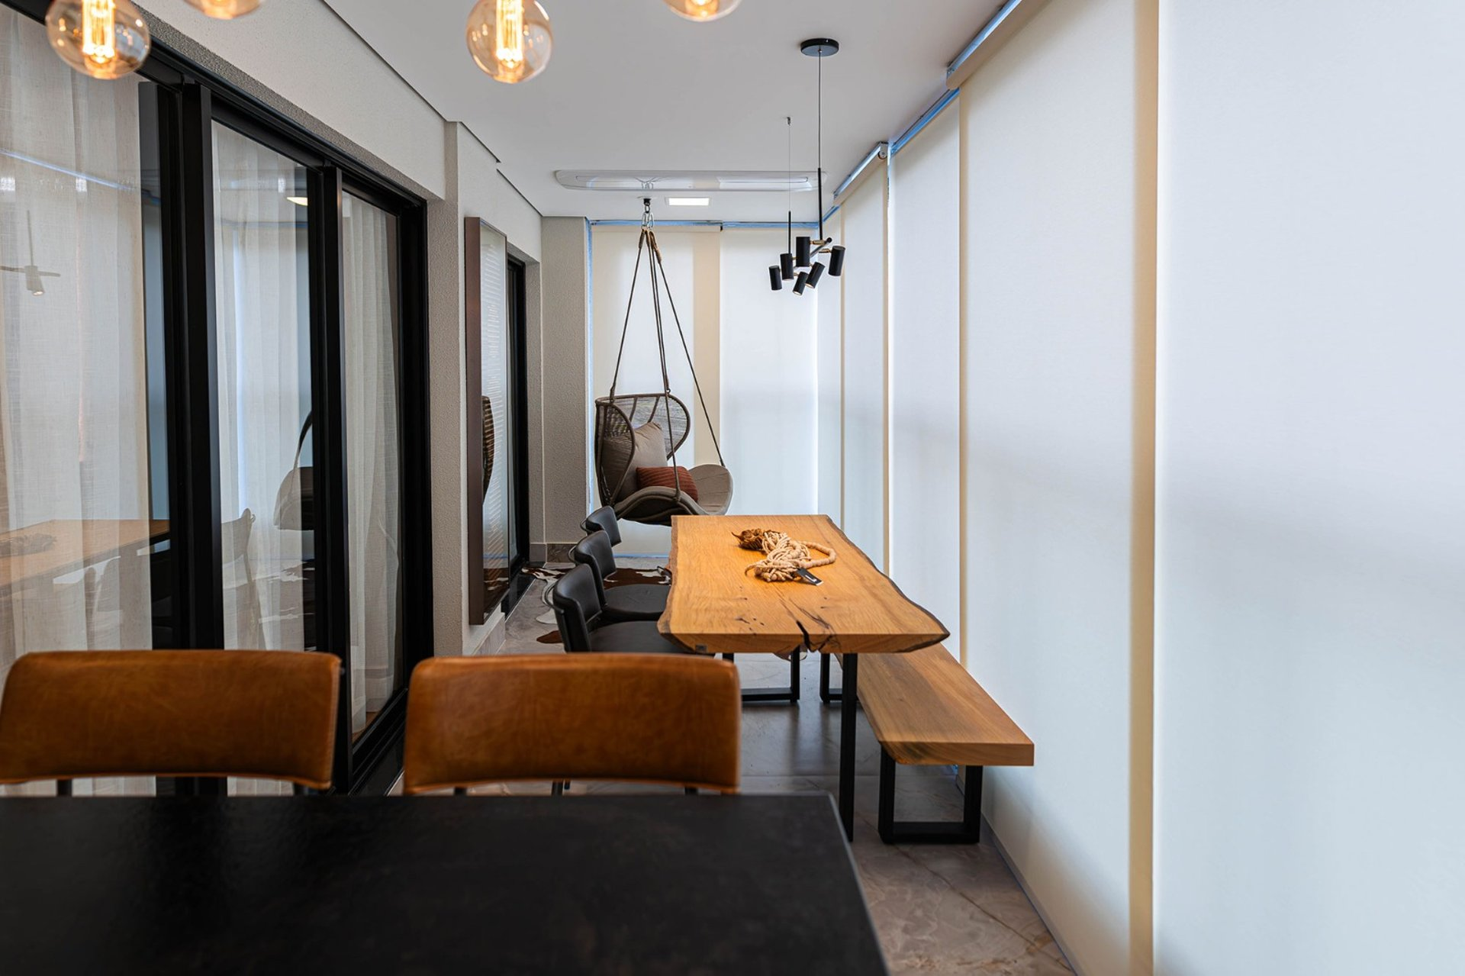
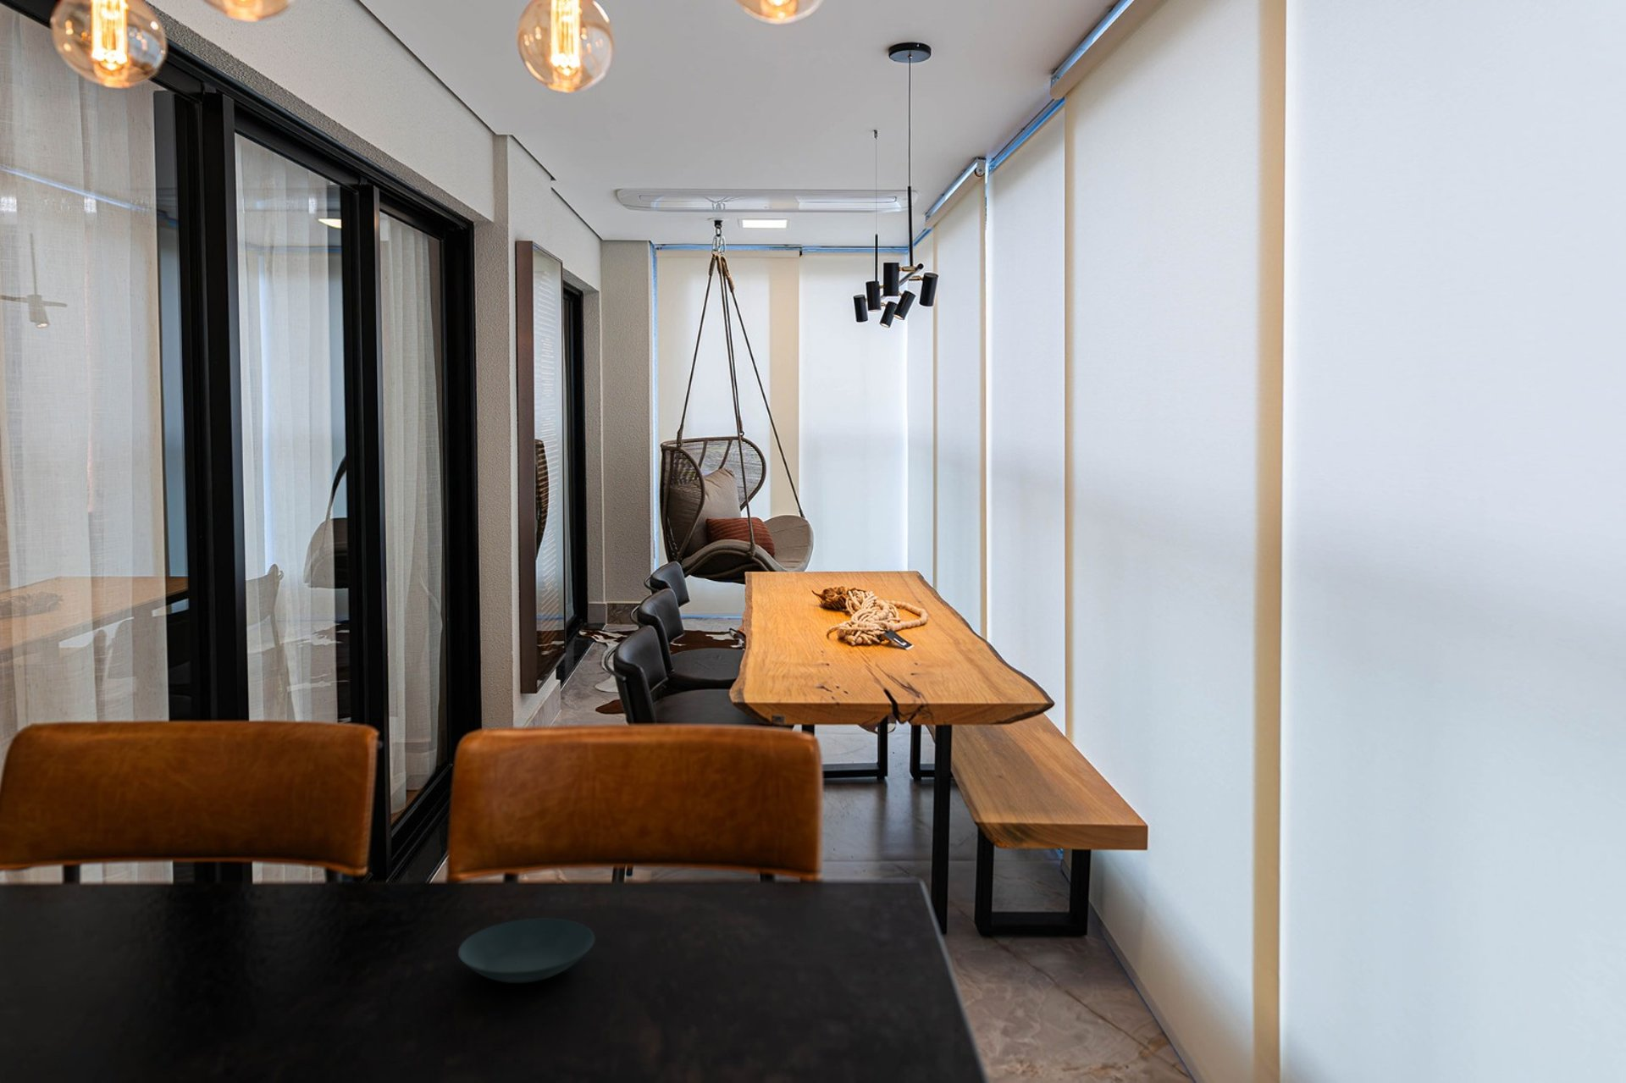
+ saucer (527, 955)
